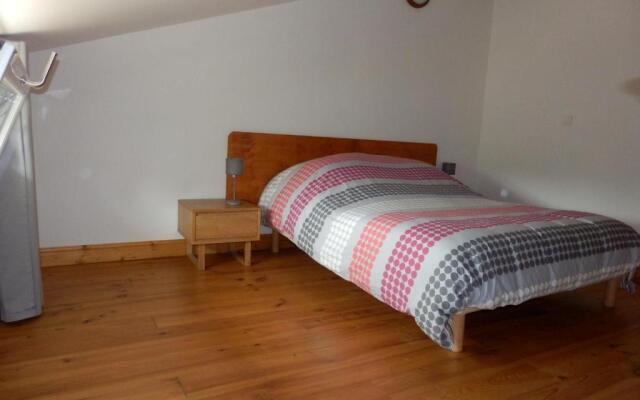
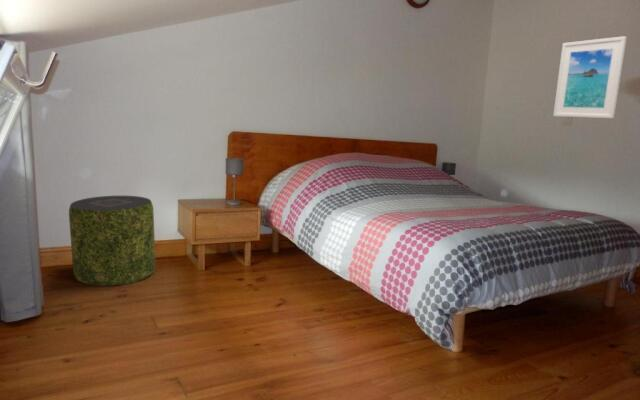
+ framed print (587, 79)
+ pouf (114, 238)
